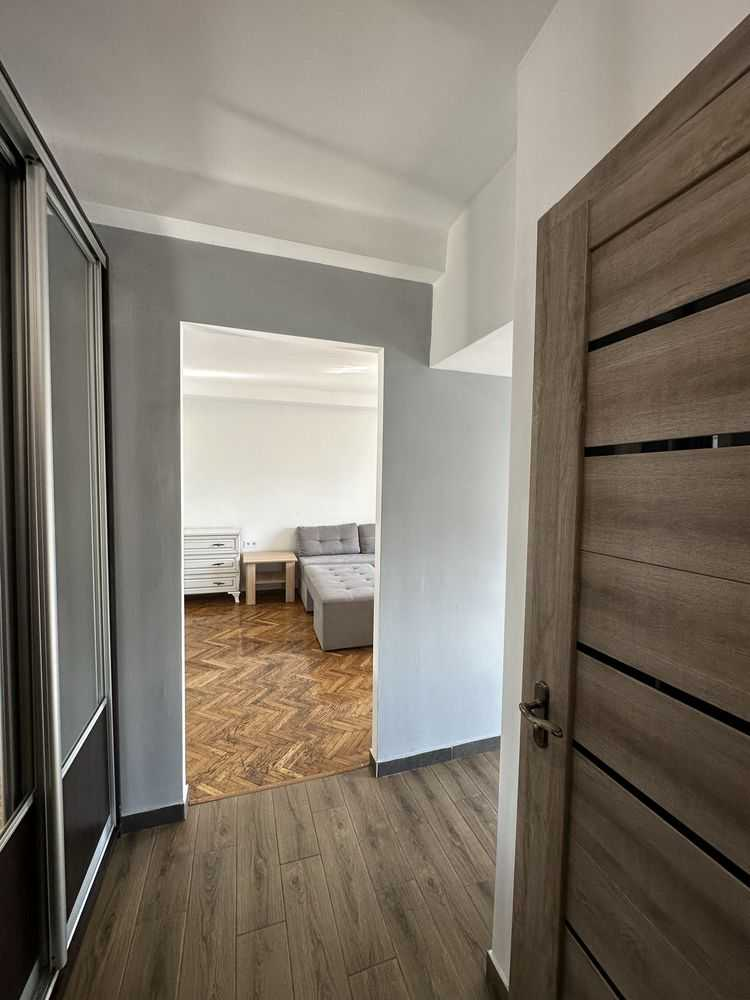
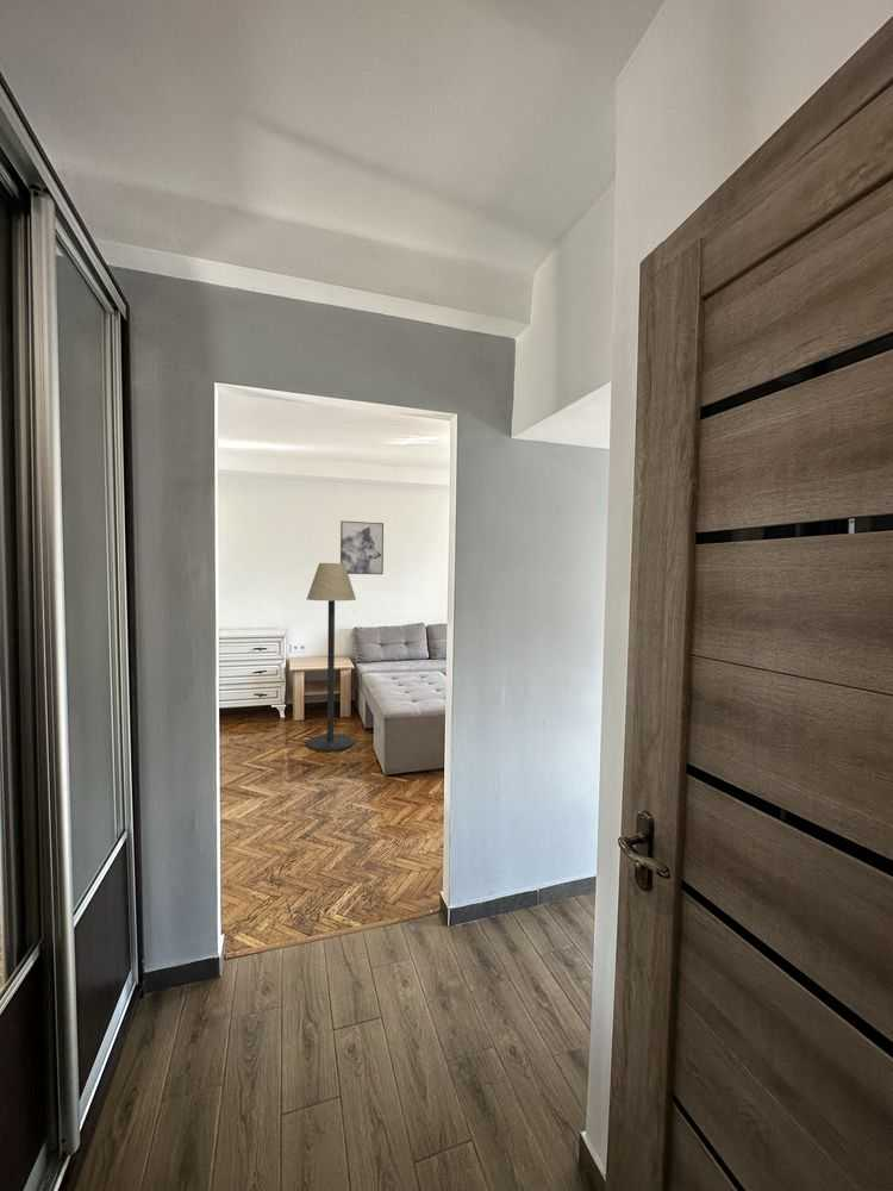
+ floor lamp (331, 654)
+ wall art (362, 548)
